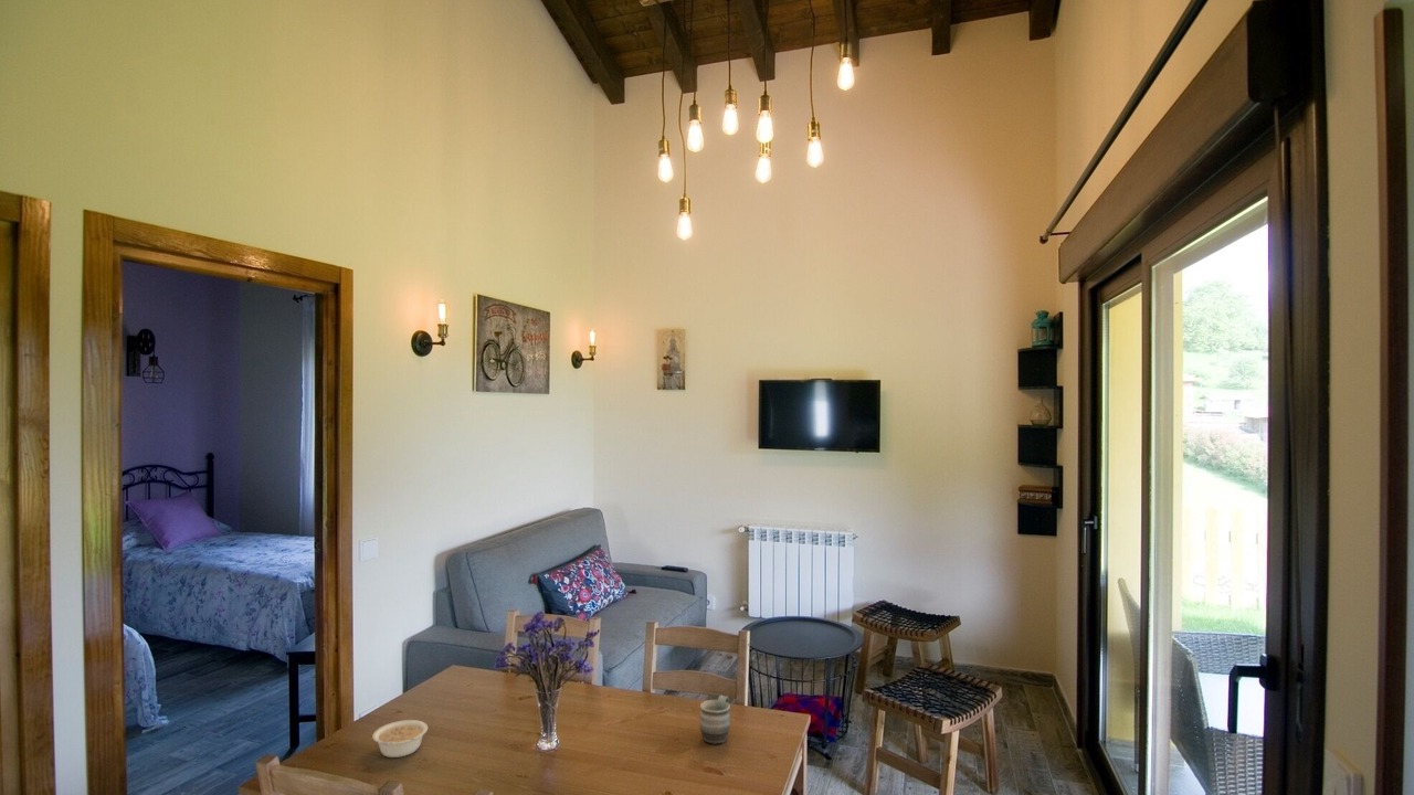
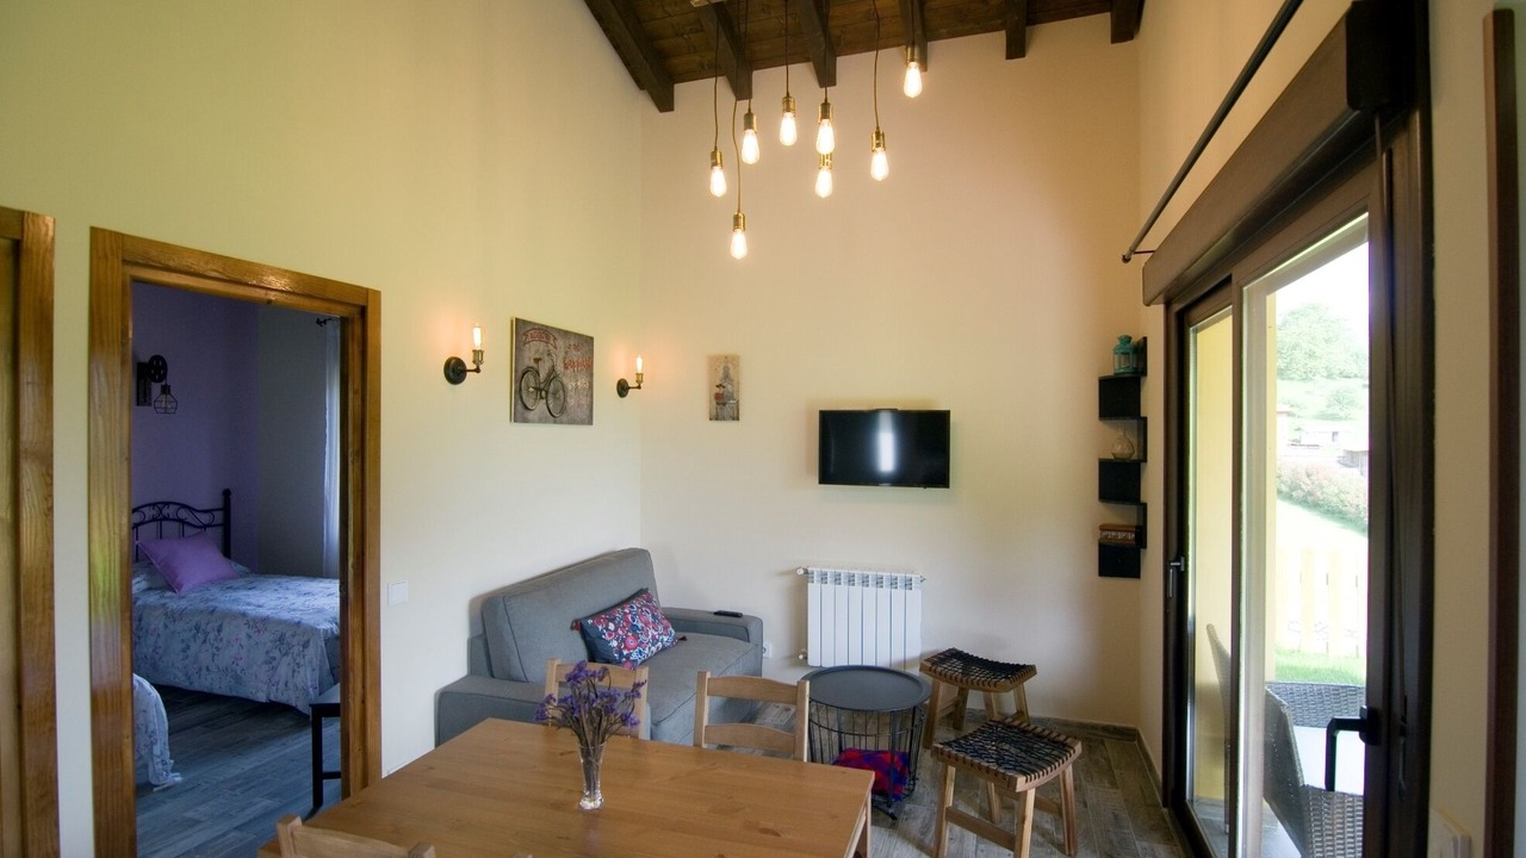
- legume (402, 738)
- mug (716, 718)
